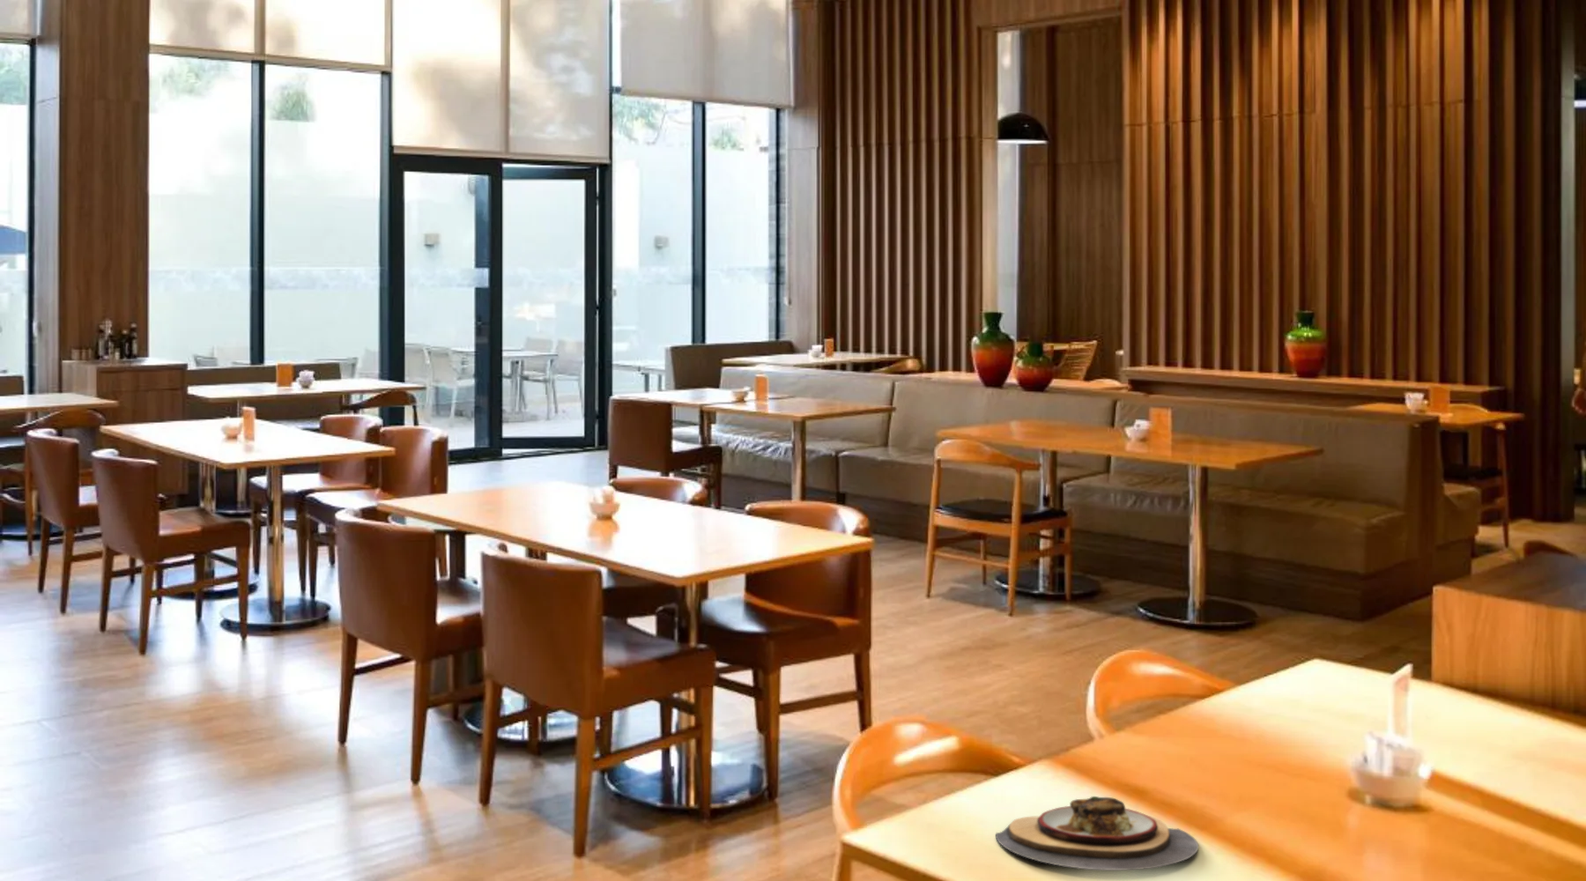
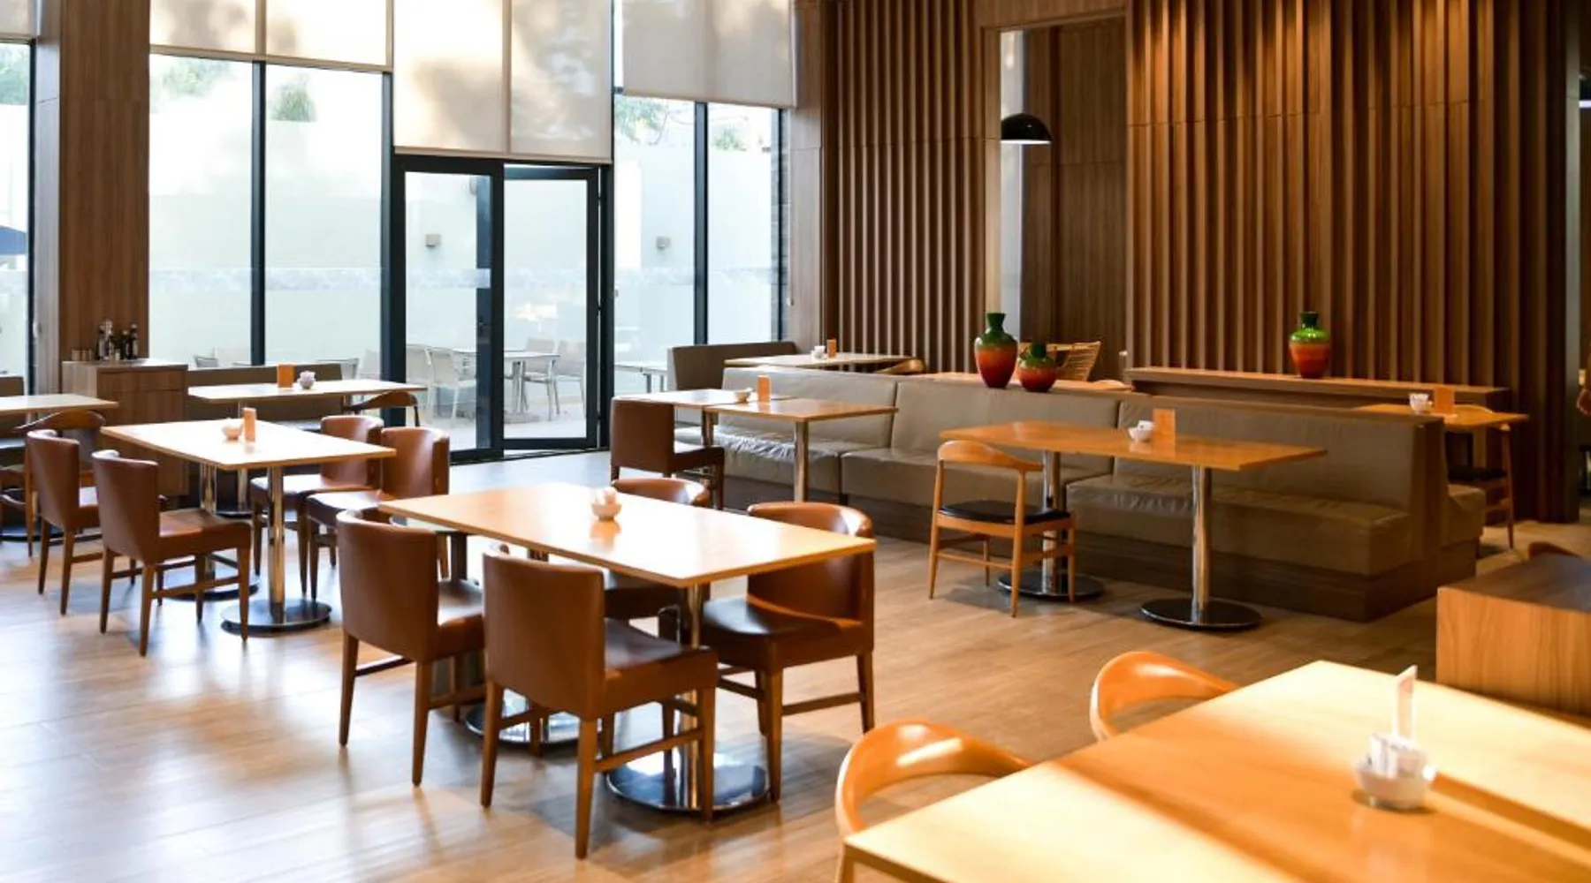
- plate (1096, 818)
